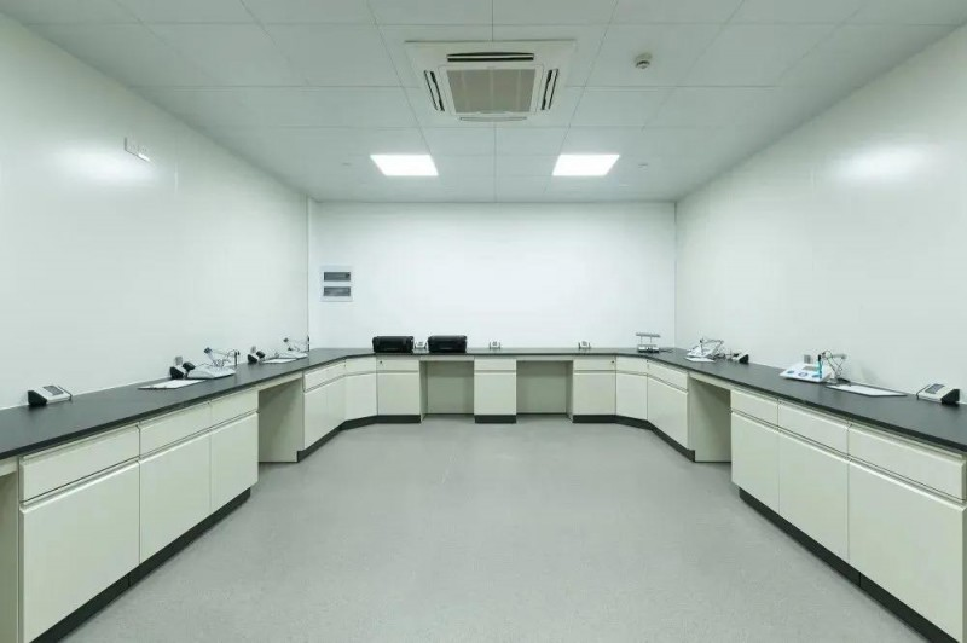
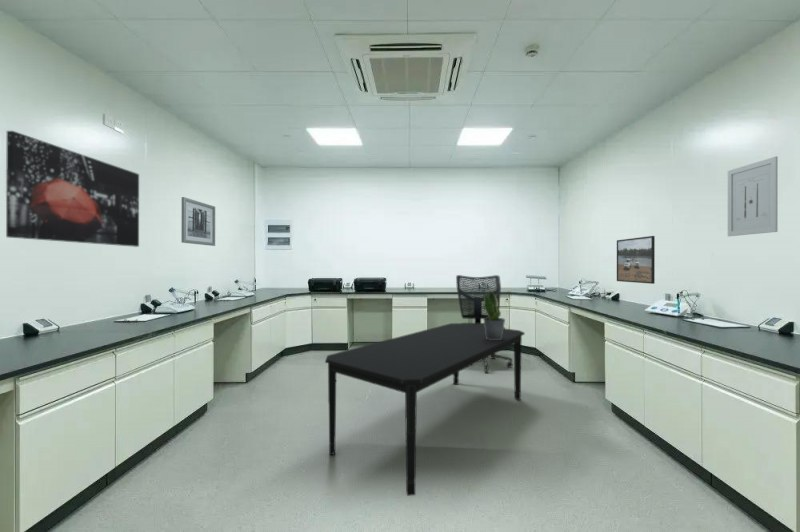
+ wall art (85, 199)
+ wall art (750, 199)
+ wall art (199, 223)
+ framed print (634, 260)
+ dining table (440, 380)
+ office chair (480, 319)
+ potted plant (494, 314)
